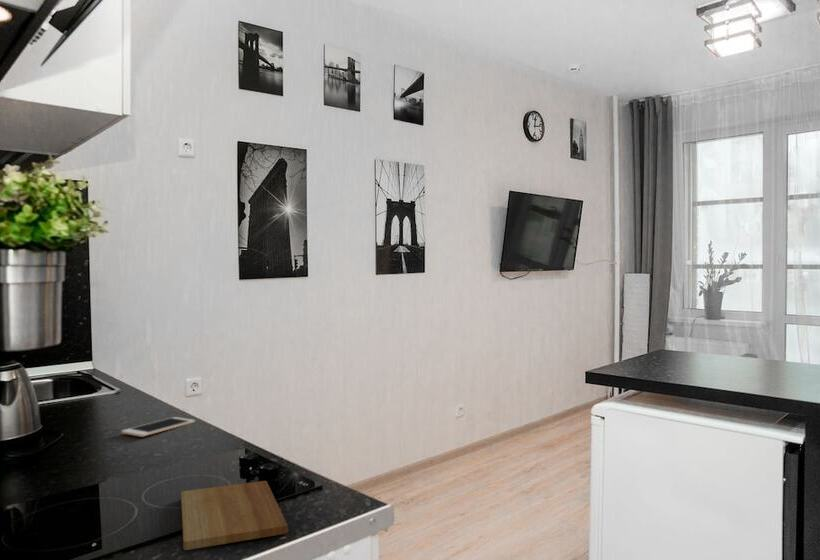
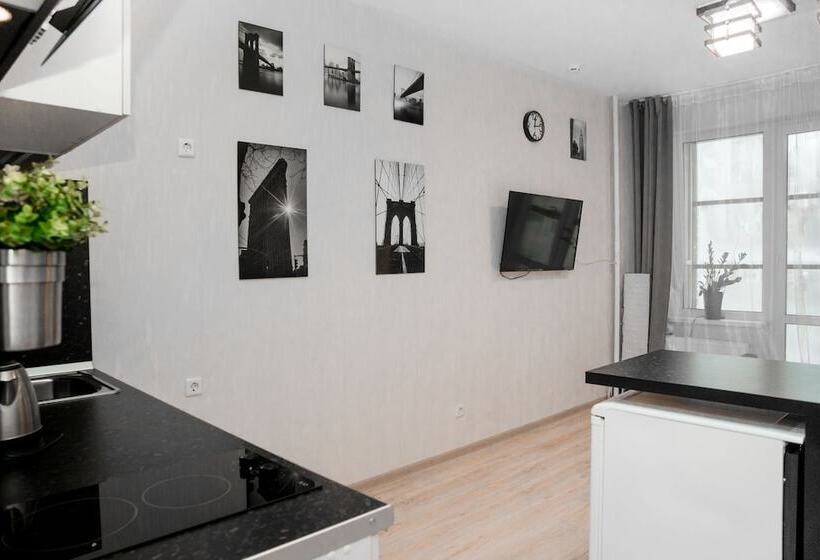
- cell phone (159, 426)
- cutting board (230, 510)
